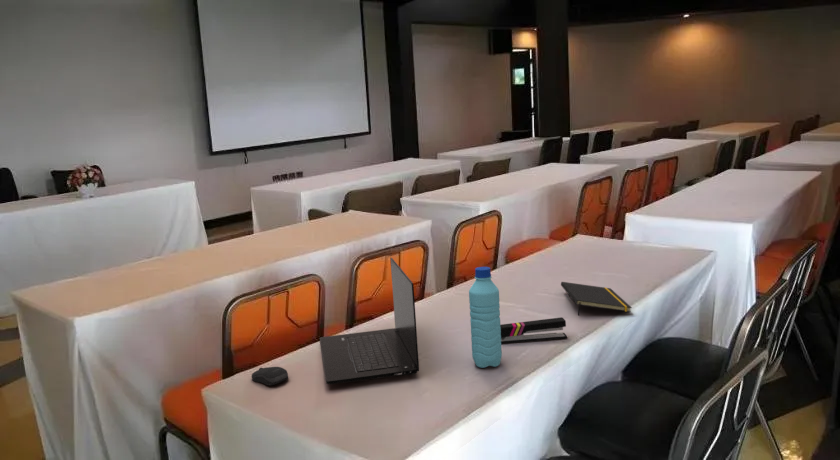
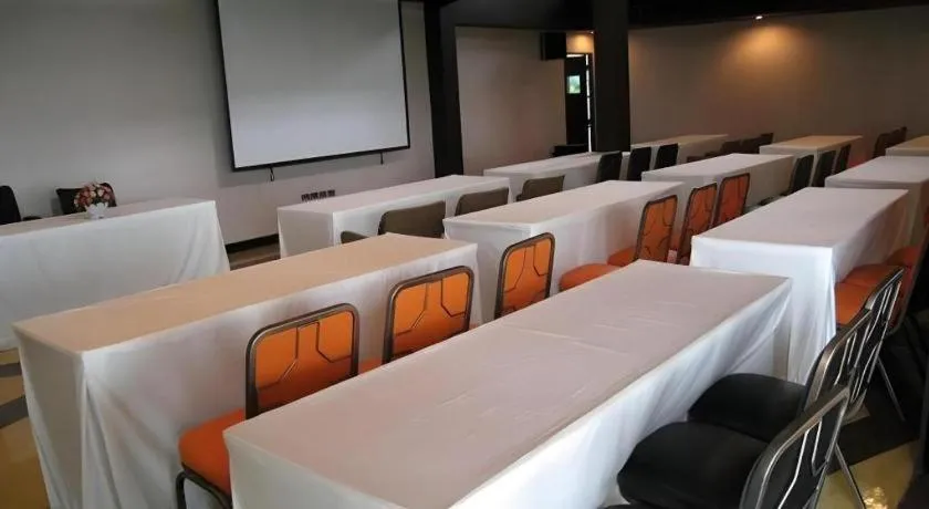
- stapler (532, 330)
- computer mouse (269, 373)
- laptop (362, 332)
- notepad (594, 295)
- water bottle (485, 316)
